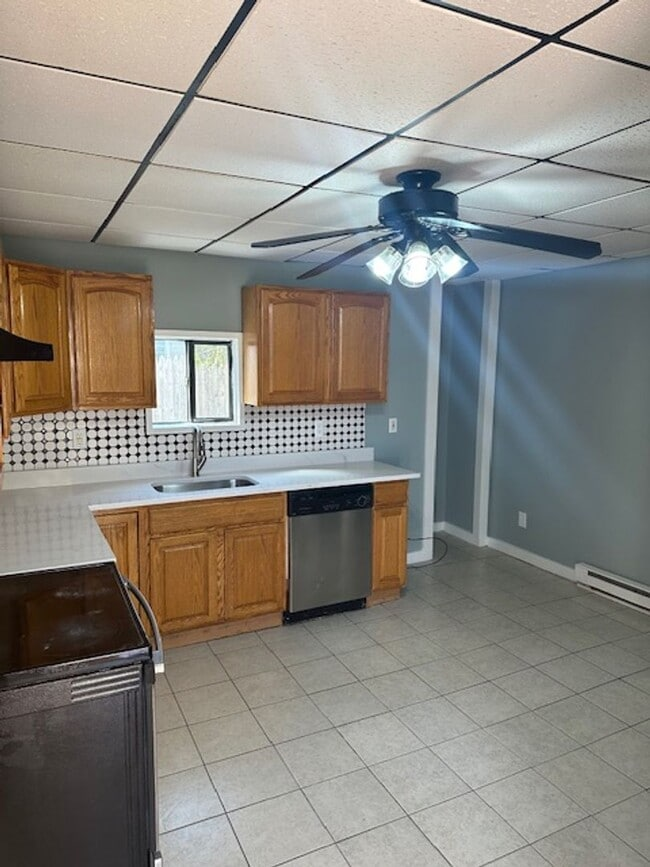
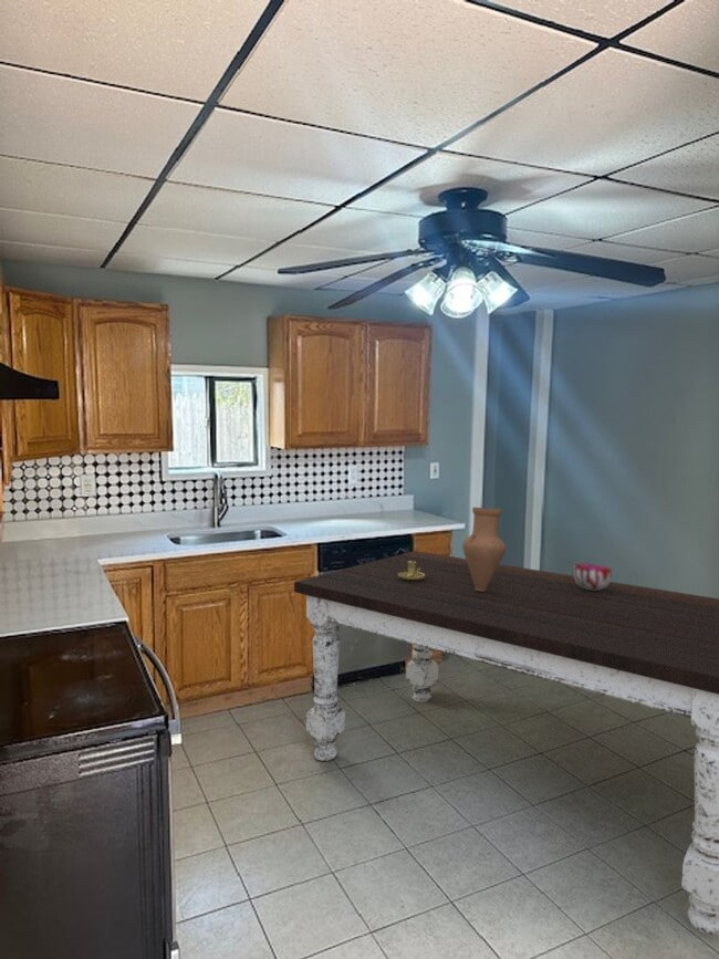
+ decorative bowl (592, 577)
+ dining table (530, 675)
+ vase (481, 550)
+ candlestick (413, 569)
